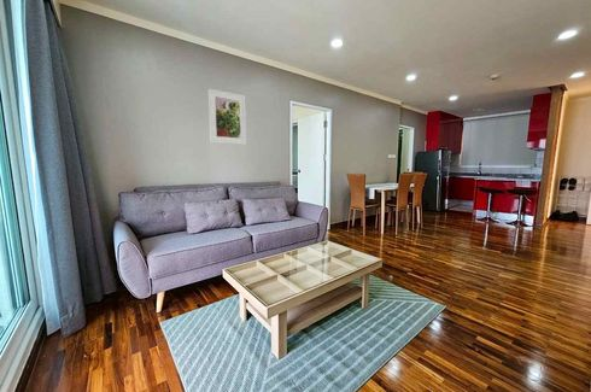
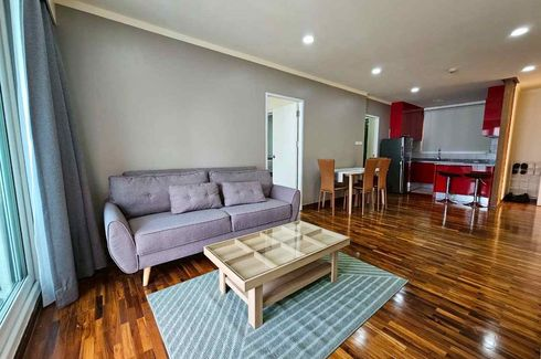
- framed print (228, 118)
